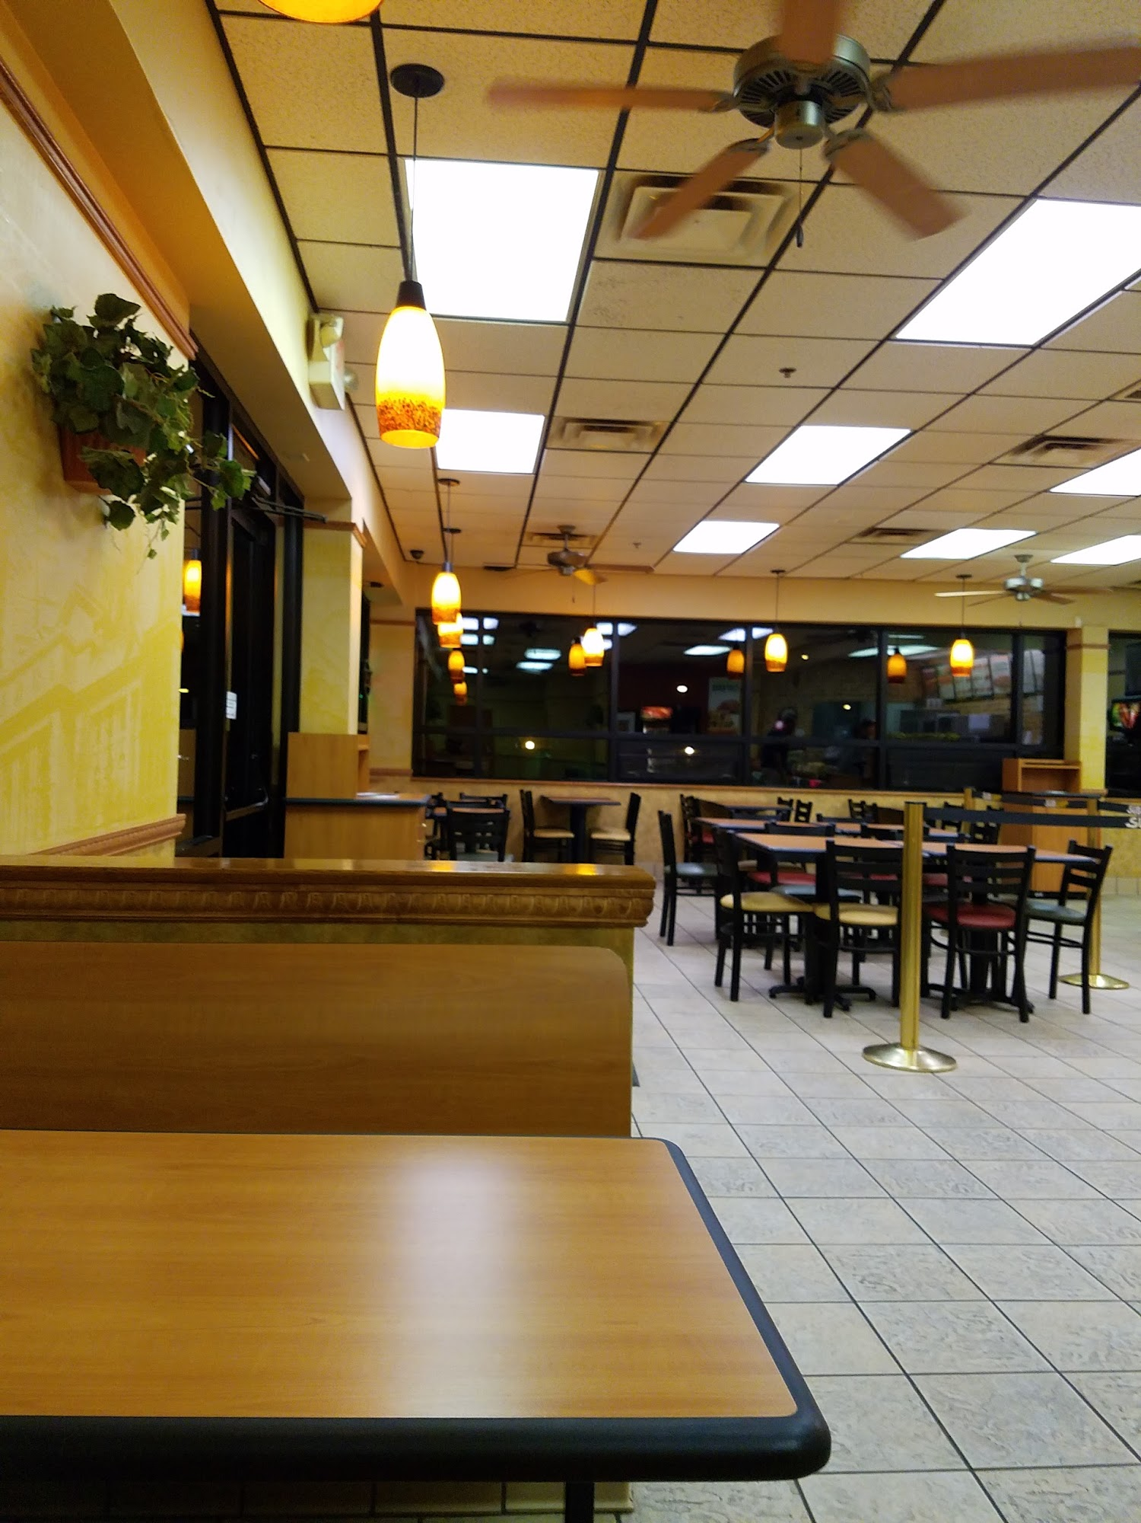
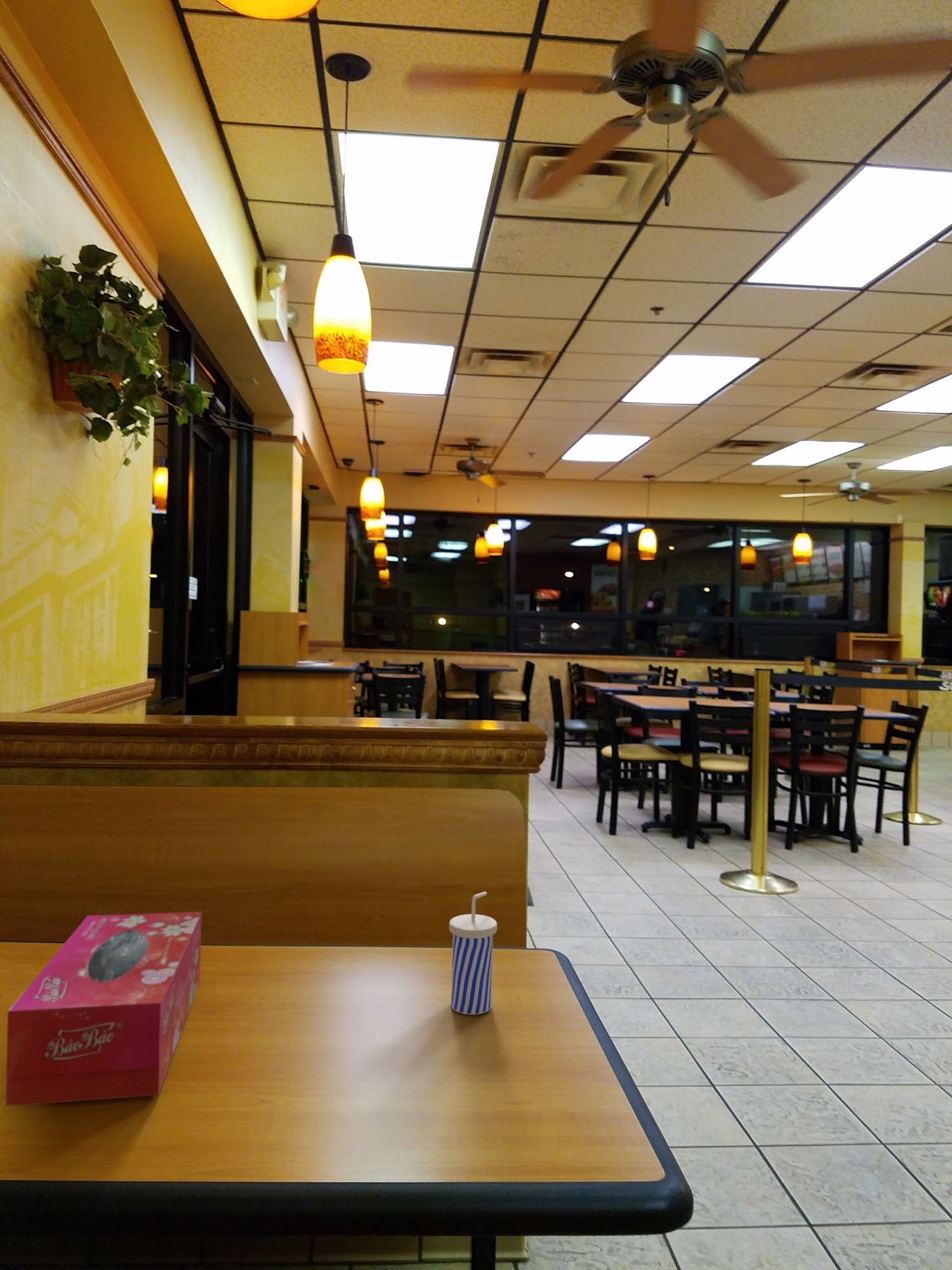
+ beverage cup (474, 949)
+ tissue box (118, 994)
